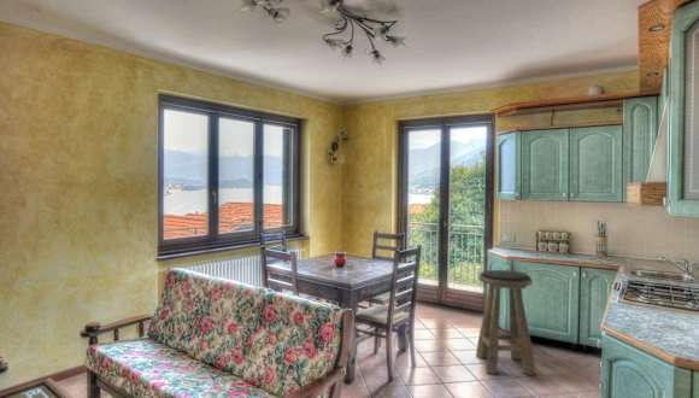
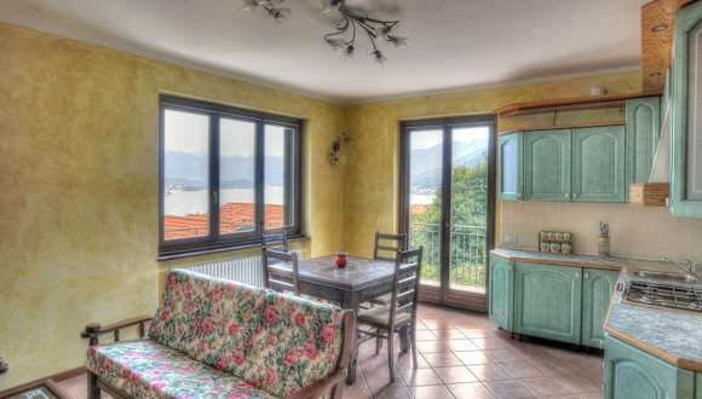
- stool (510, 318)
